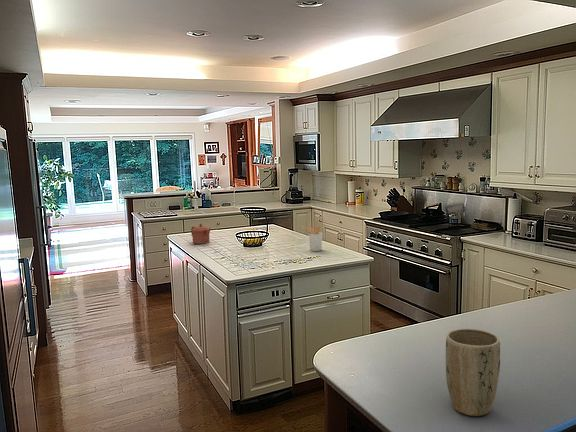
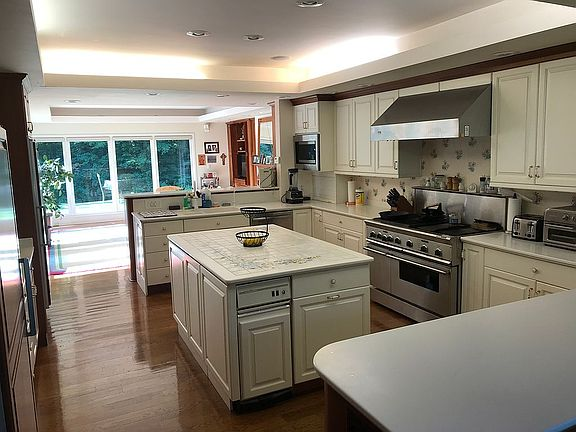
- plant pot (472, 372)
- teapot (200, 233)
- utensil holder (312, 237)
